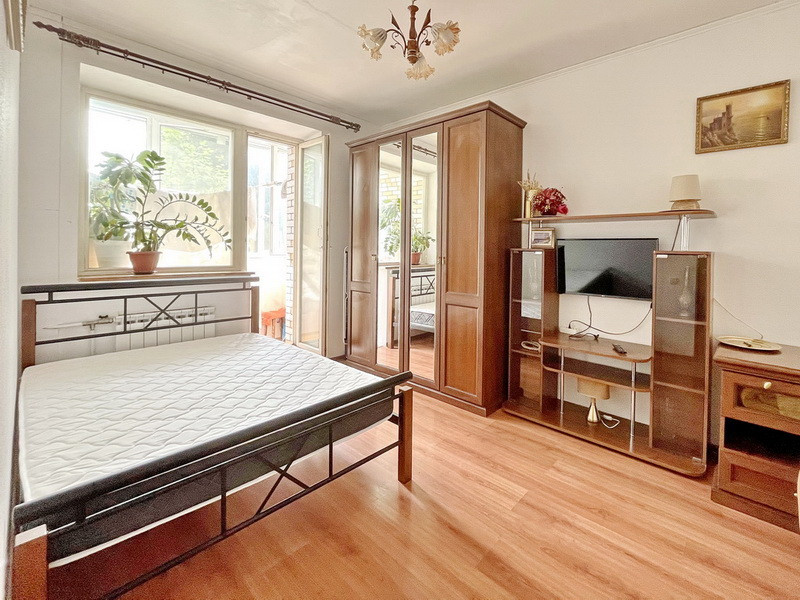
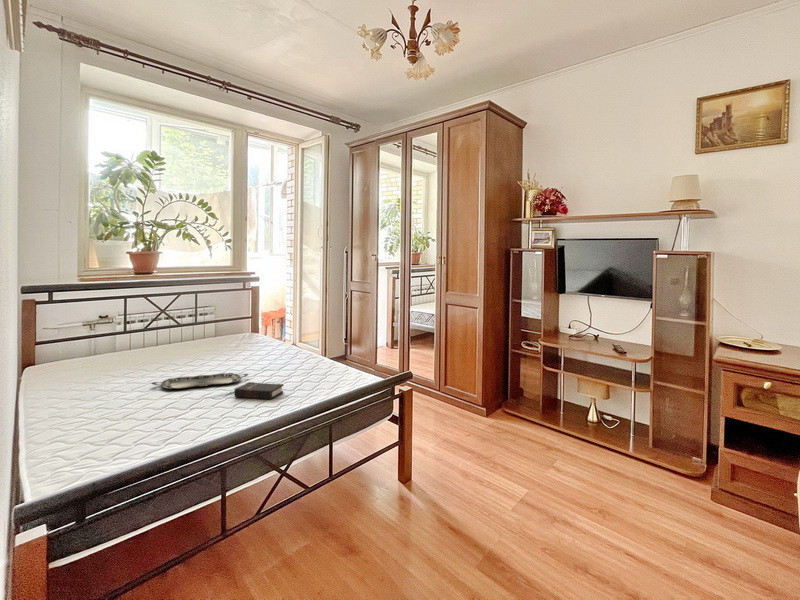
+ hardback book (259, 390)
+ serving tray (202, 380)
